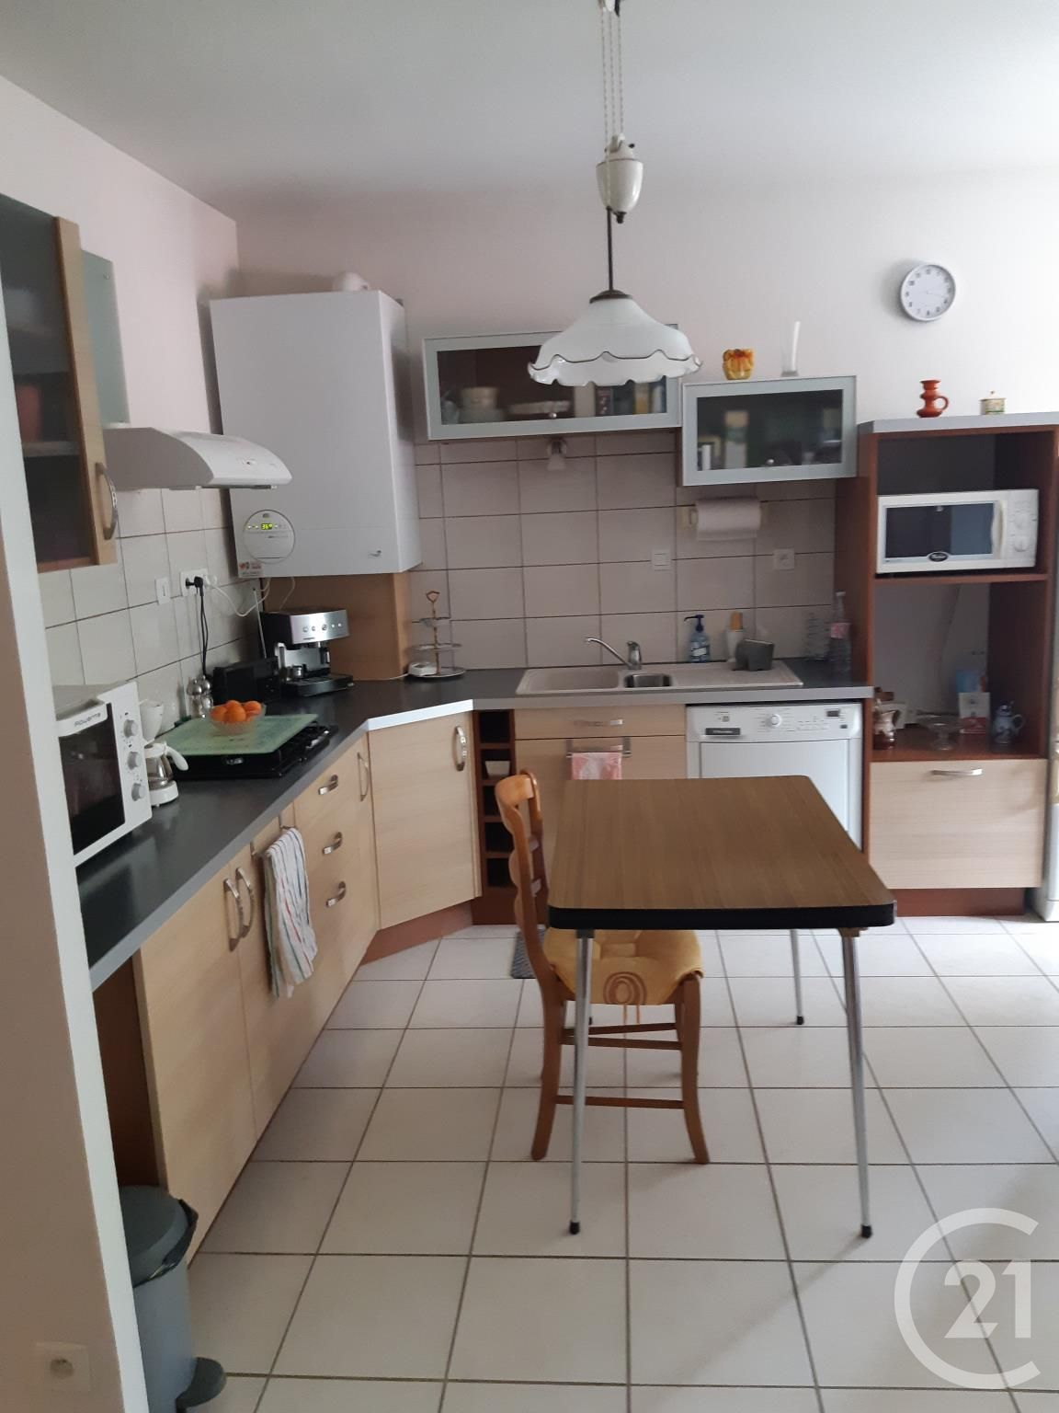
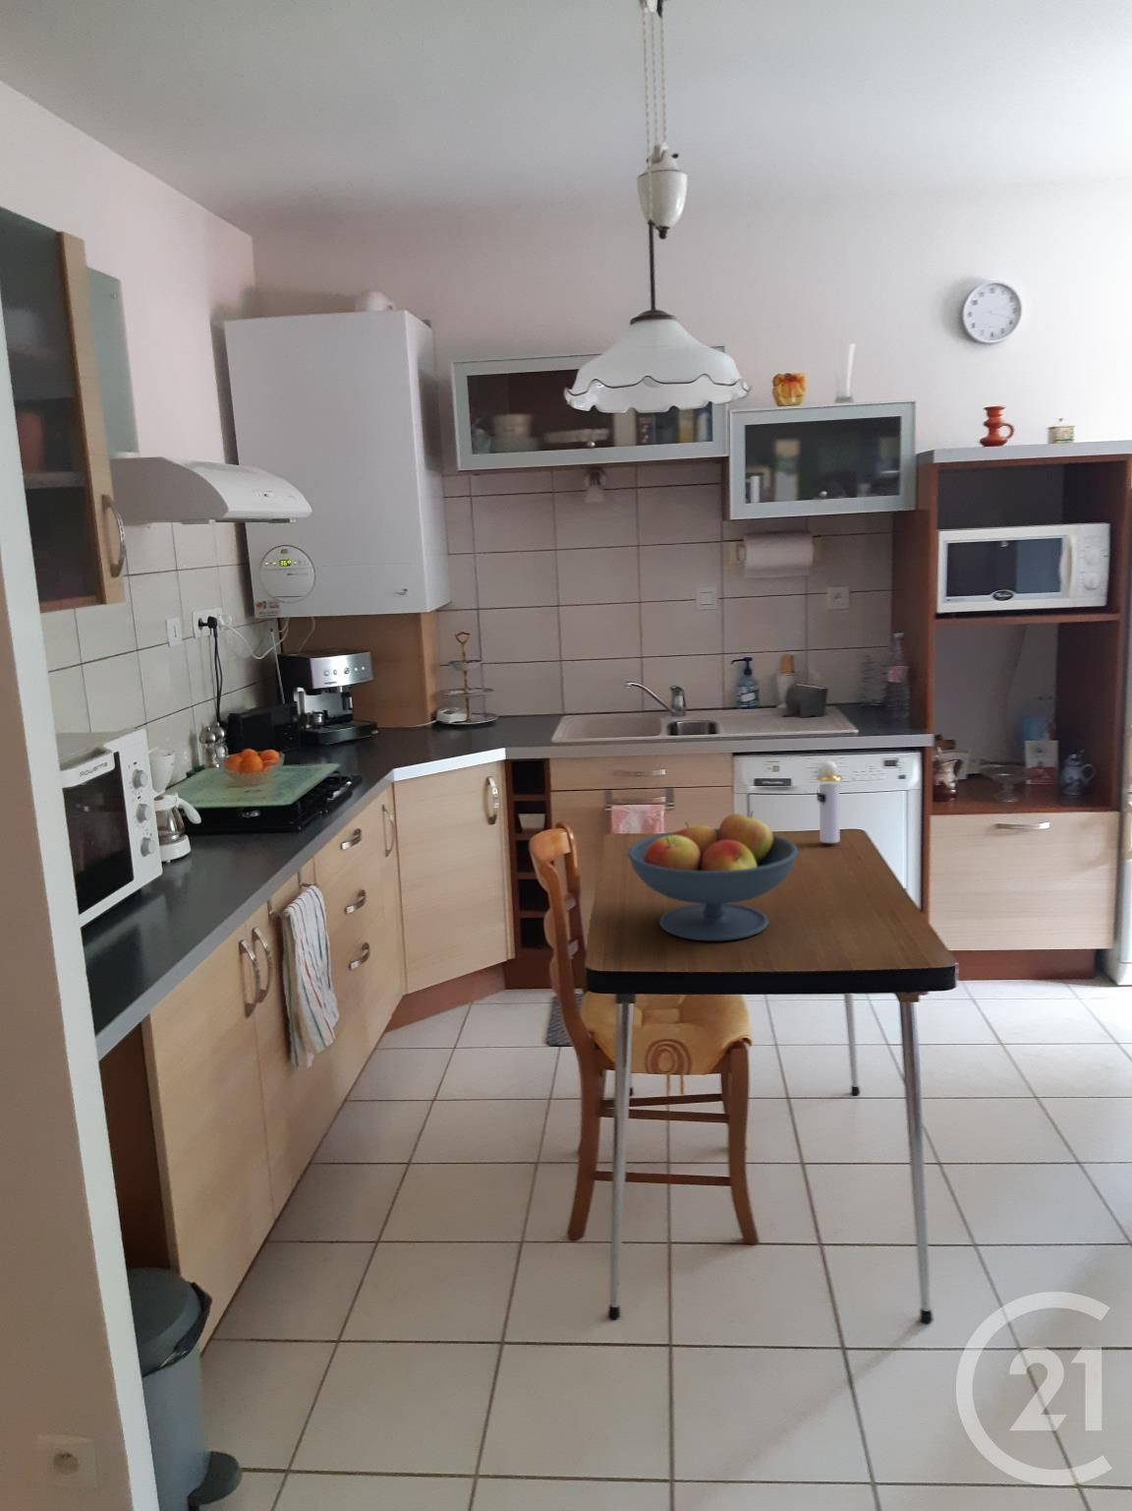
+ fruit bowl (712, 872)
+ perfume bottle (829, 802)
